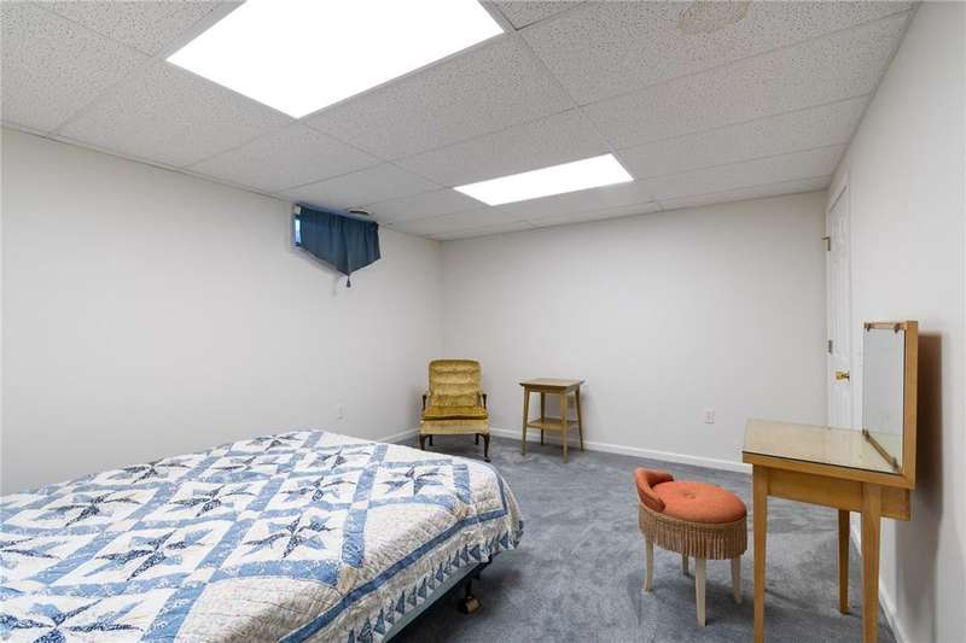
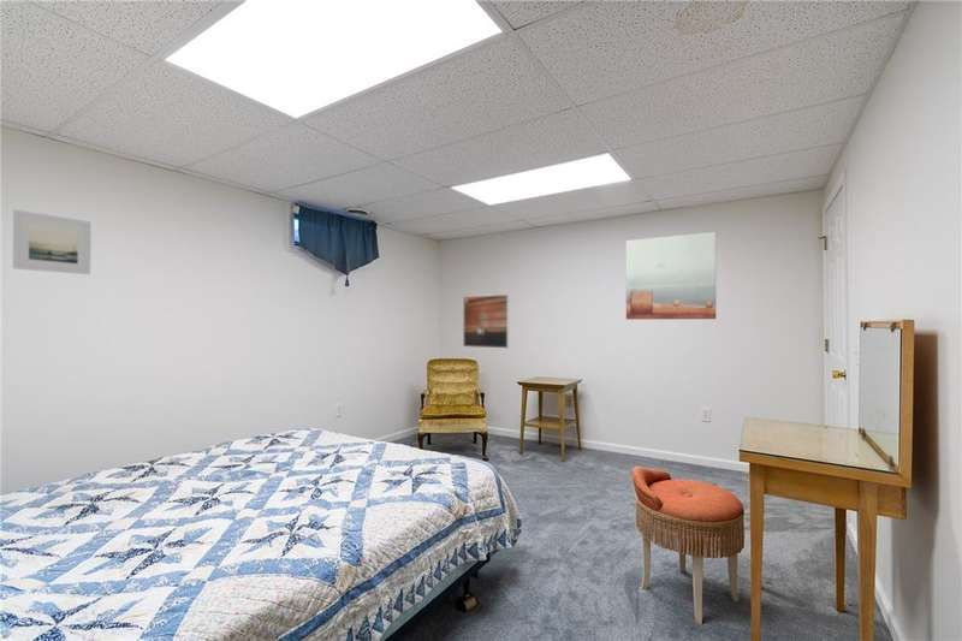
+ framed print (53, 243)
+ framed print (485, 321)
+ wall art (669, 278)
